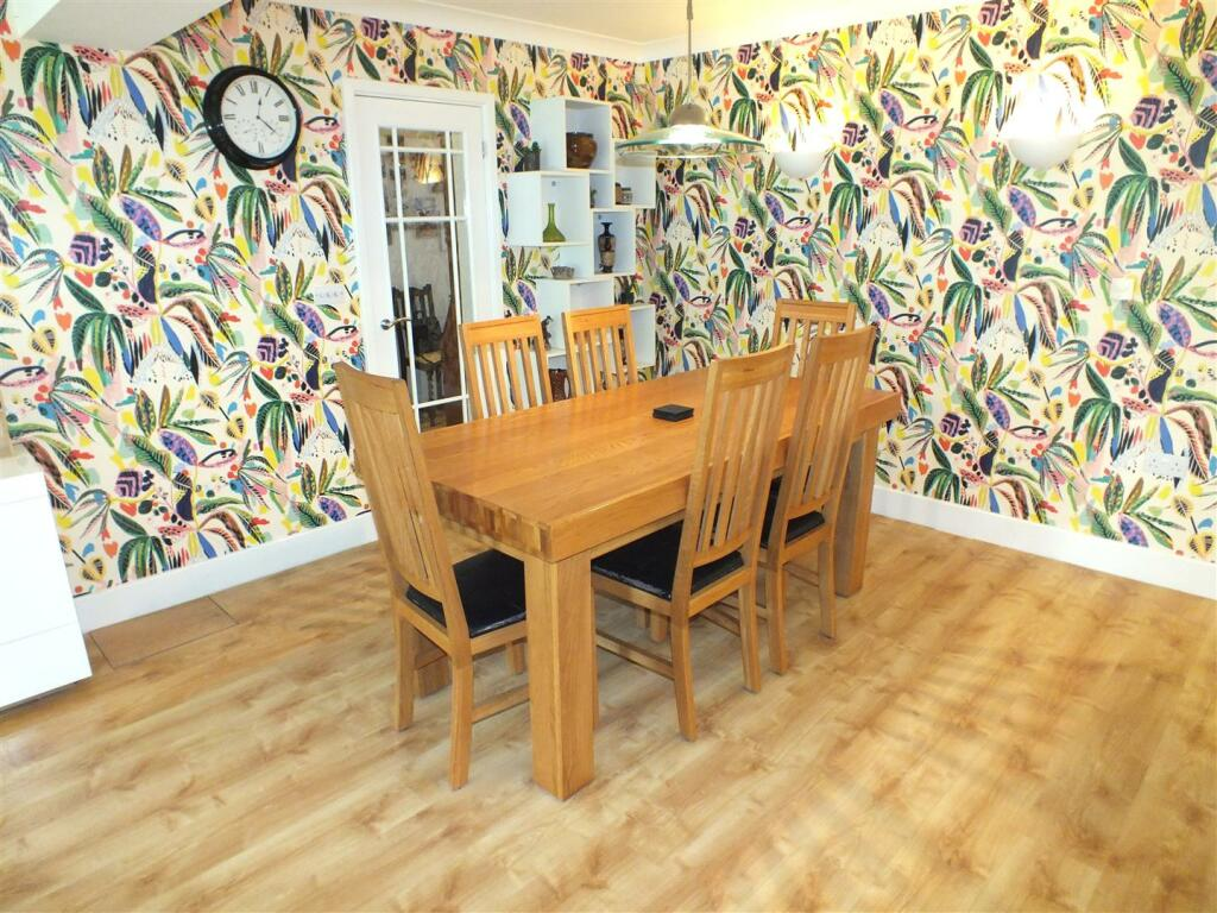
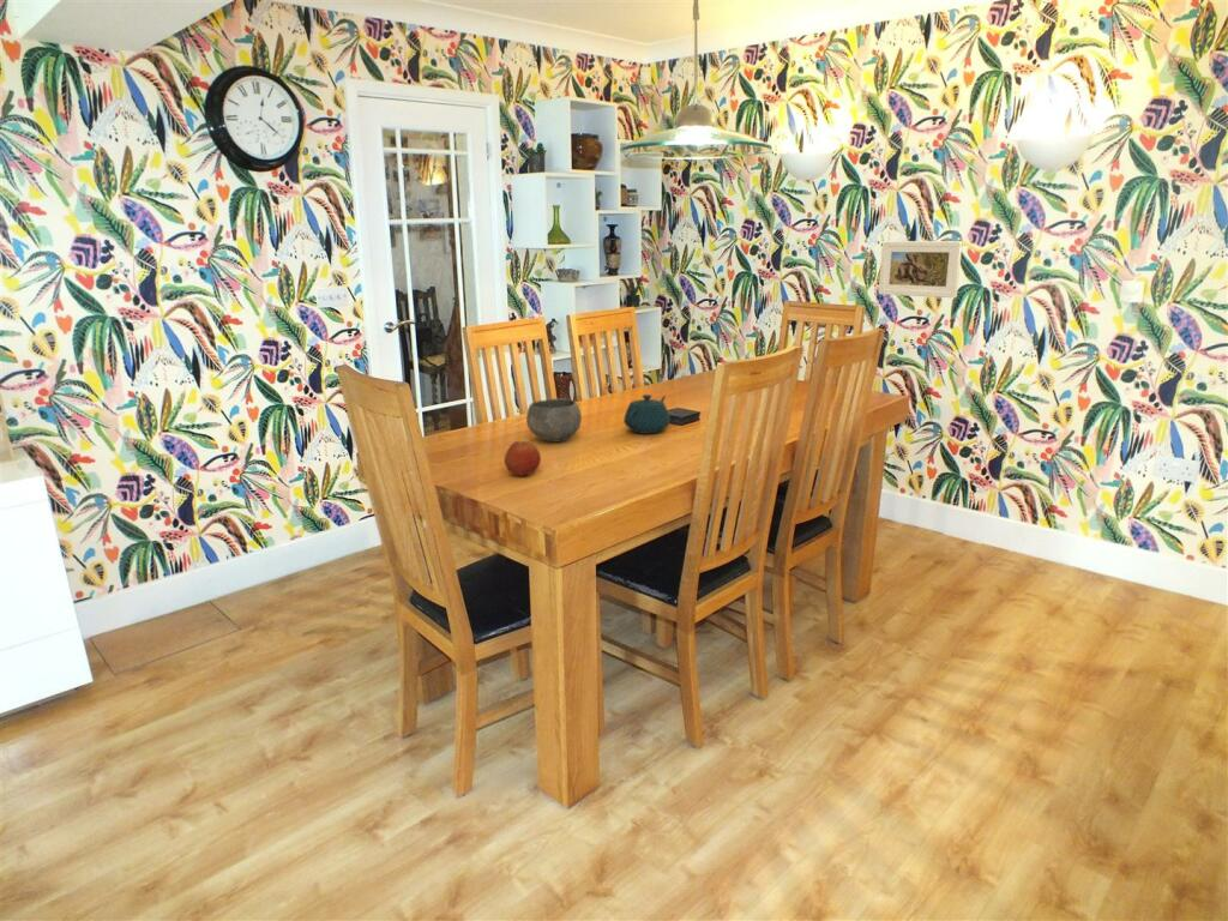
+ bowl (553, 421)
+ fruit (522, 457)
+ teapot (648, 413)
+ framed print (919, 269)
